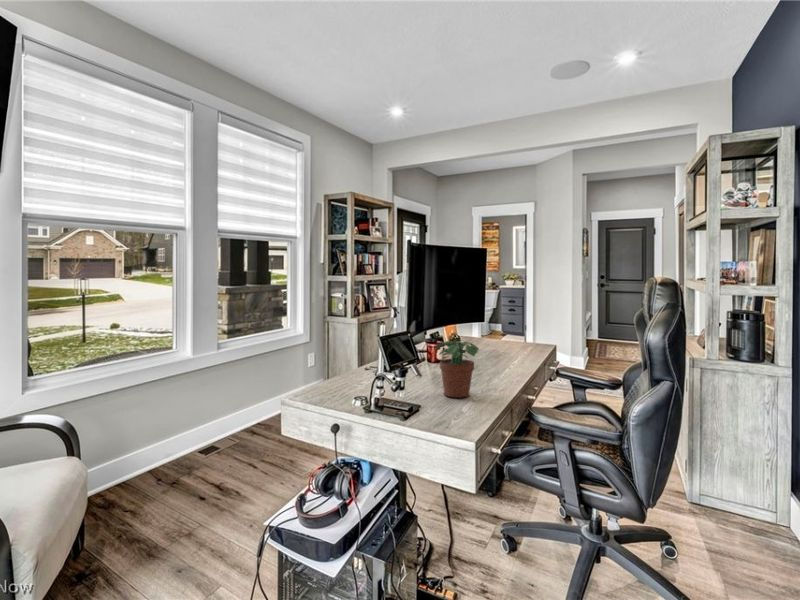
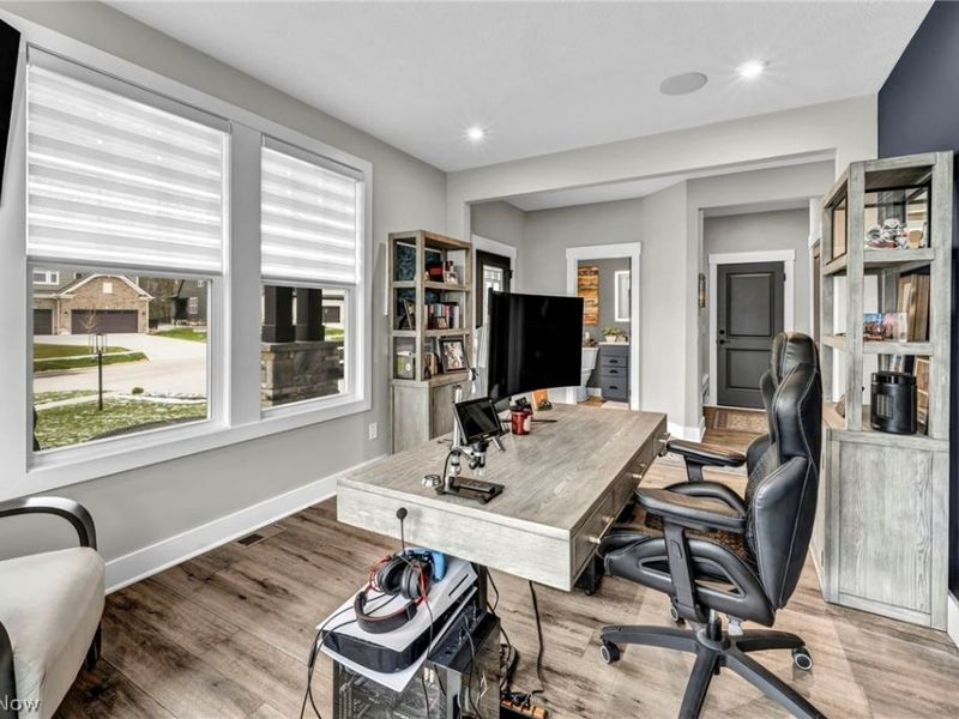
- potted plant (458, 368)
